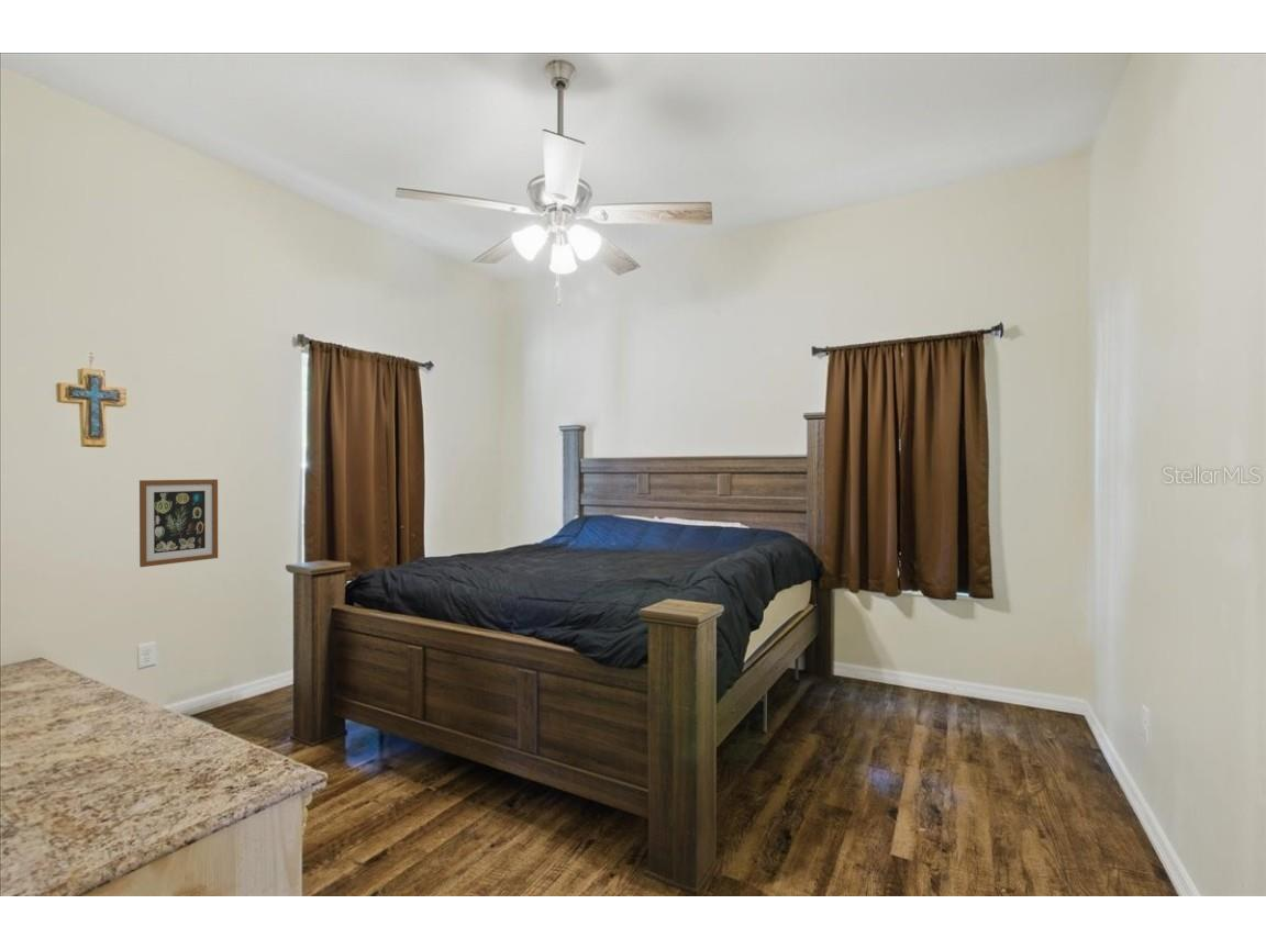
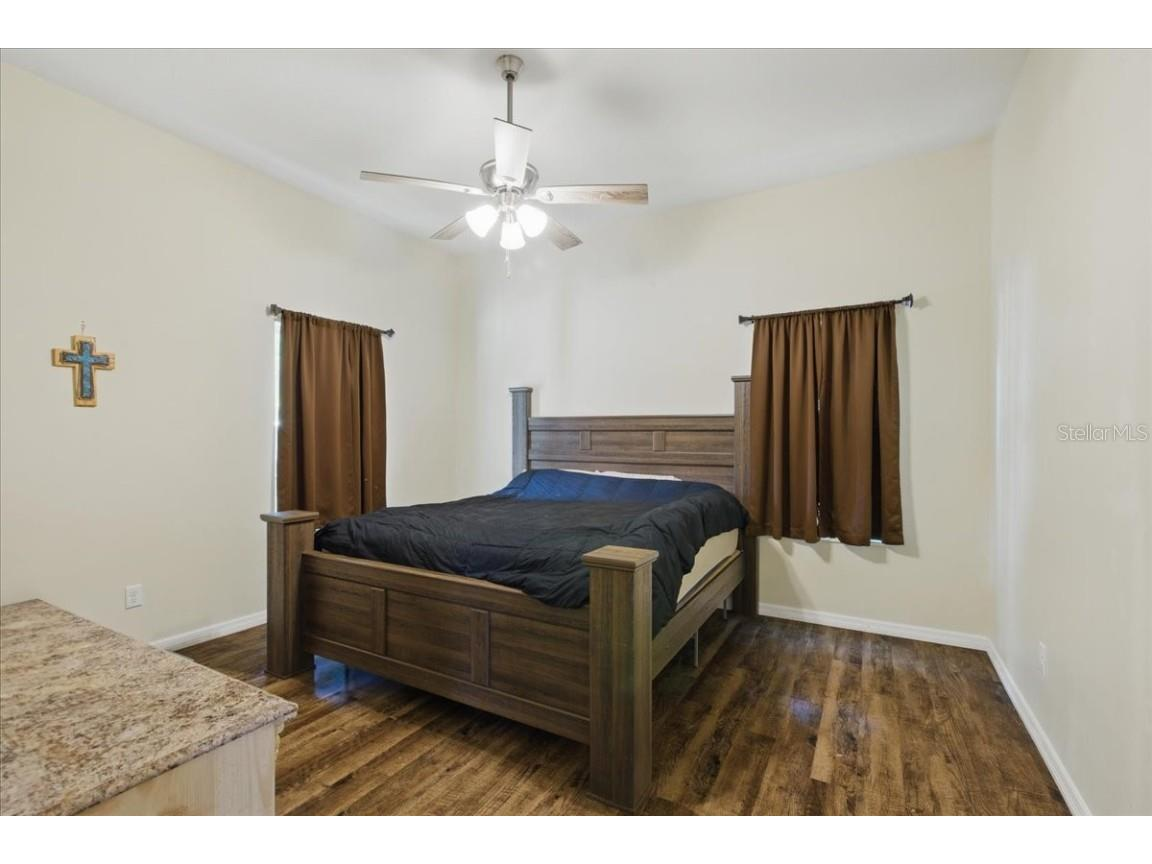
- wall art (180, 521)
